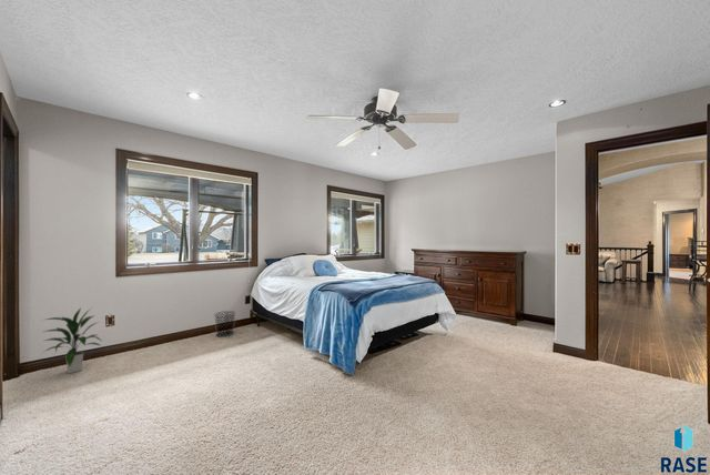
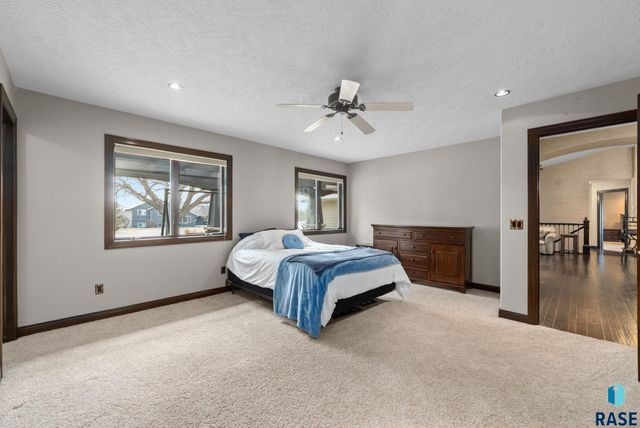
- waste bin (224, 323)
- indoor plant (73, 340)
